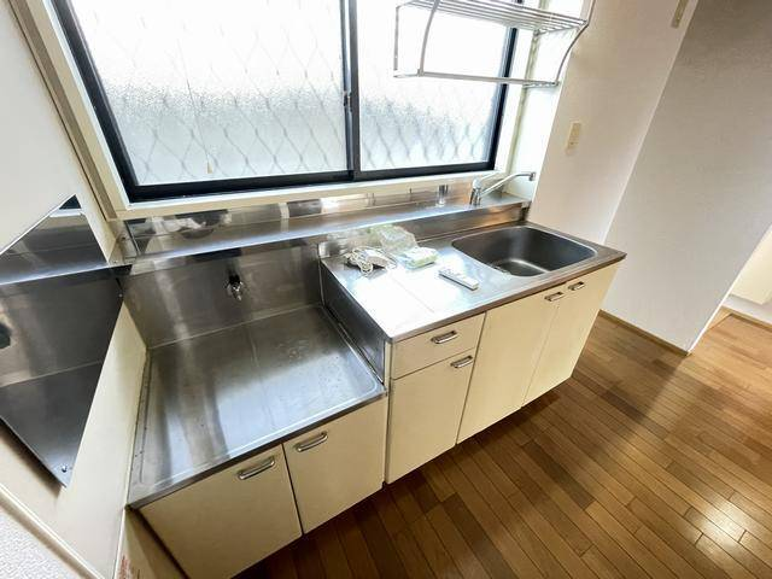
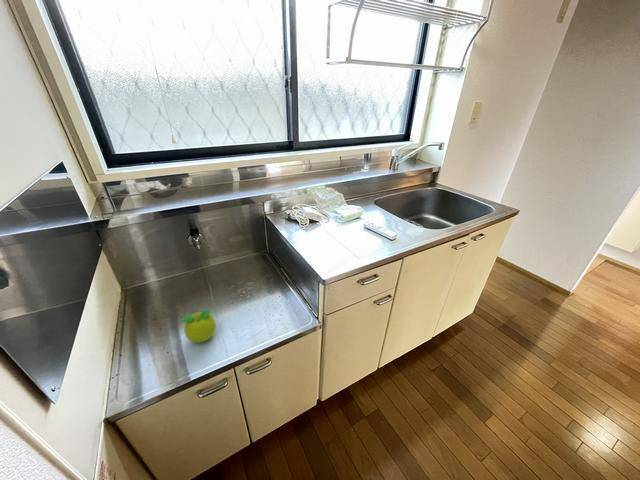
+ fruit (200, 327)
